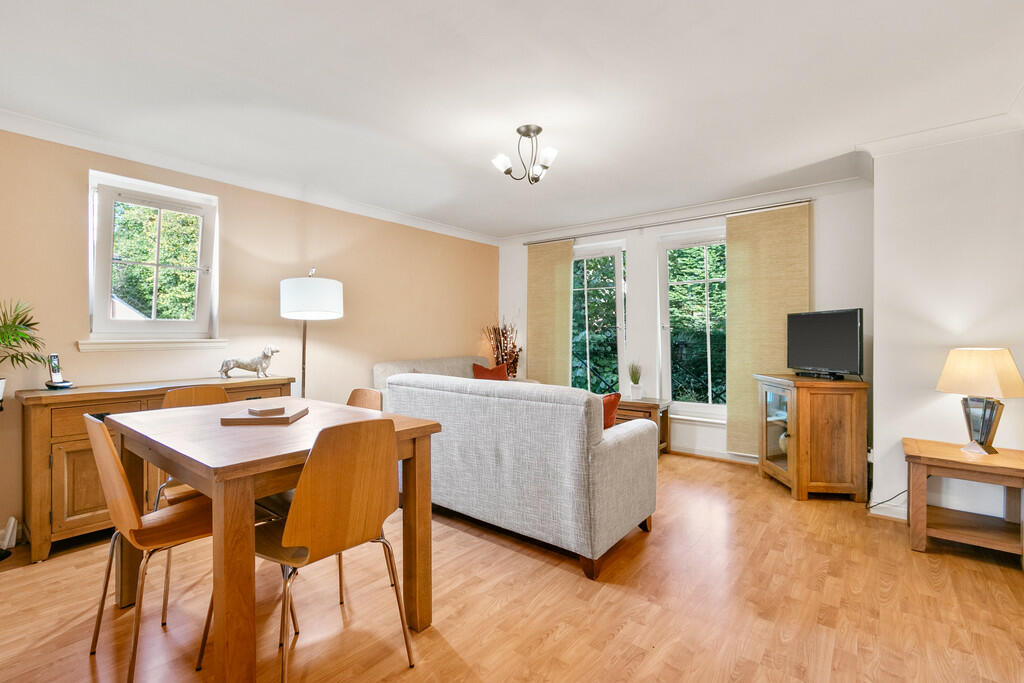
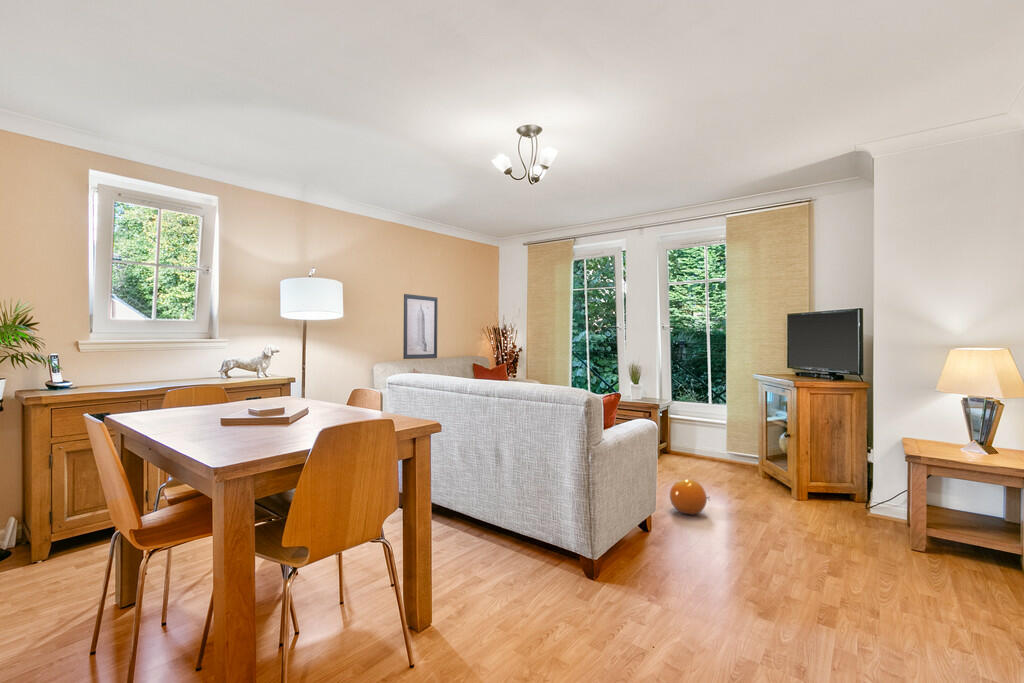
+ wall art (421, 327)
+ ball (689, 496)
